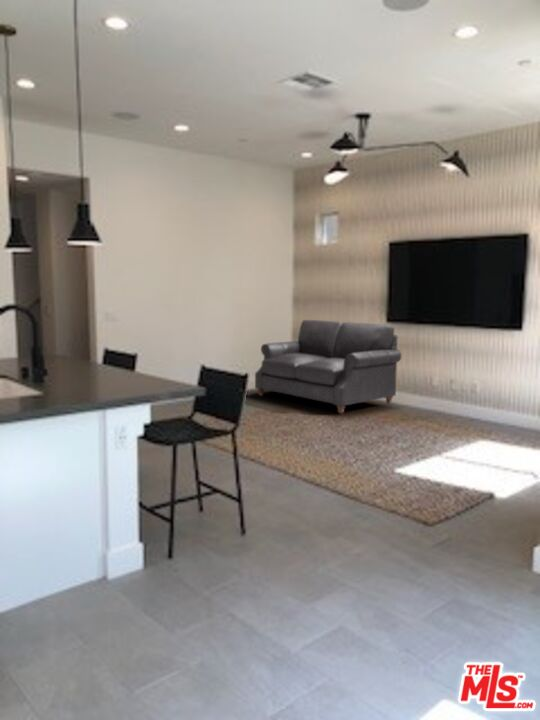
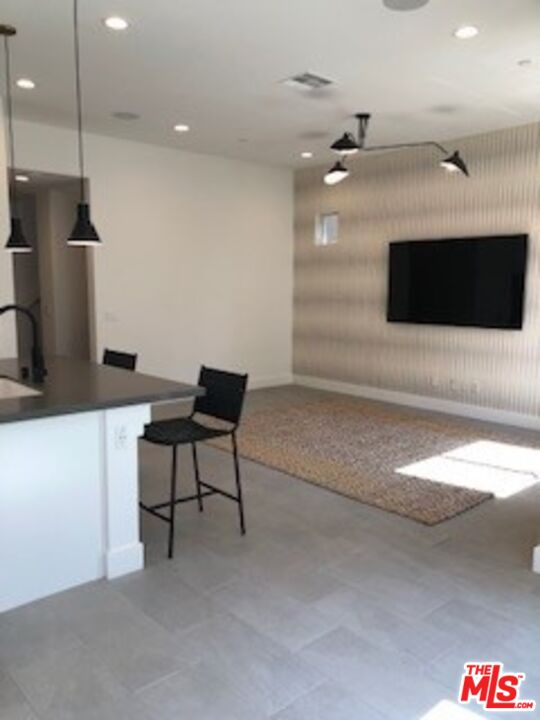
- sofa (323, 361)
